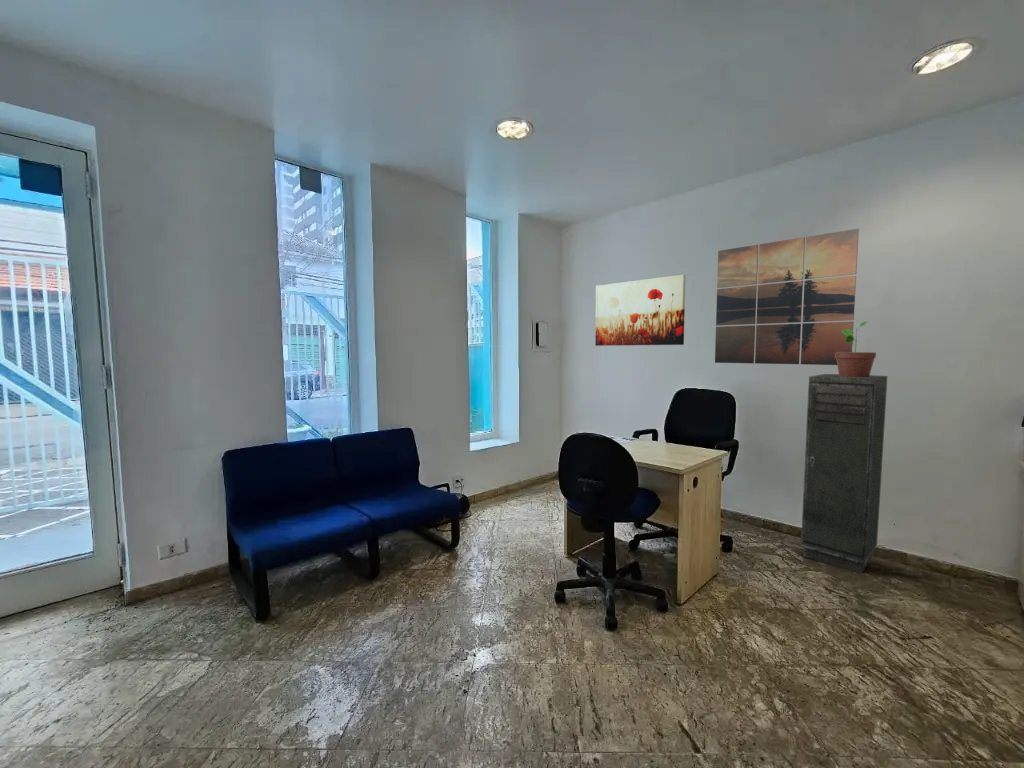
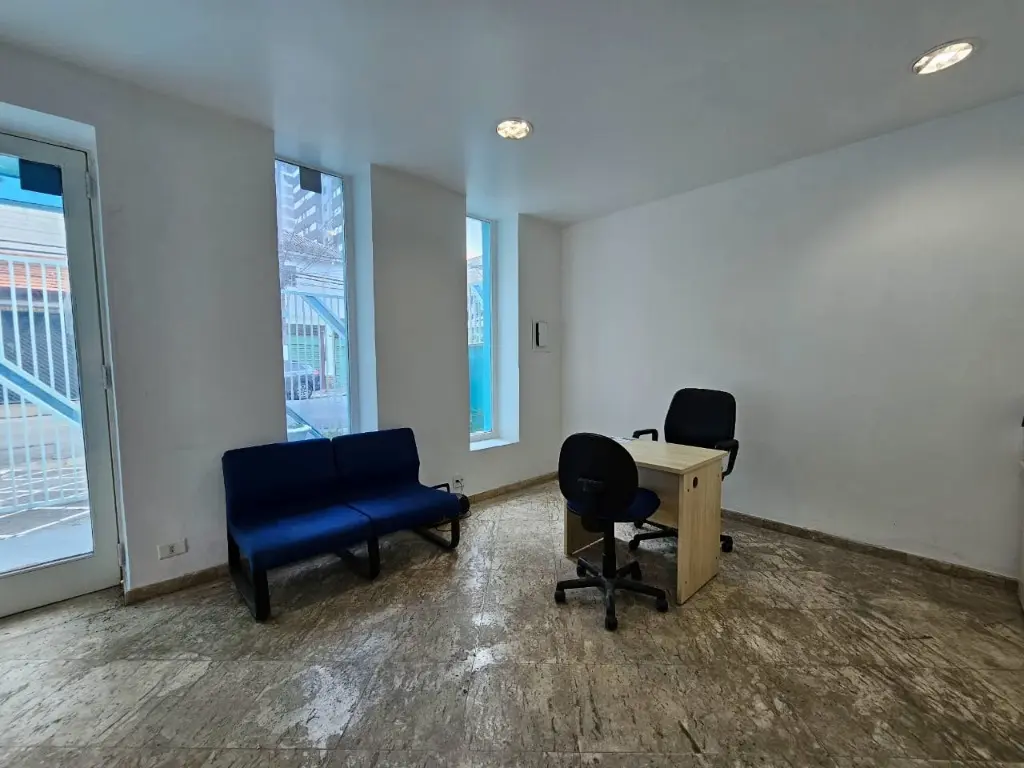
- storage cabinet (843, 468)
- potted plant (855, 348)
- wall art (778, 303)
- wall art (636, 313)
